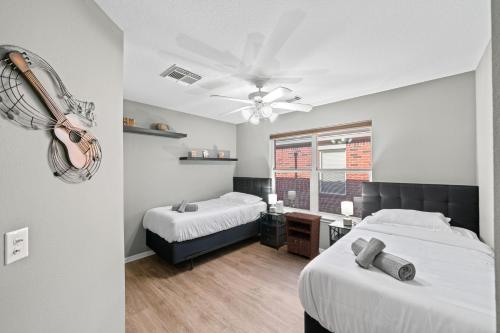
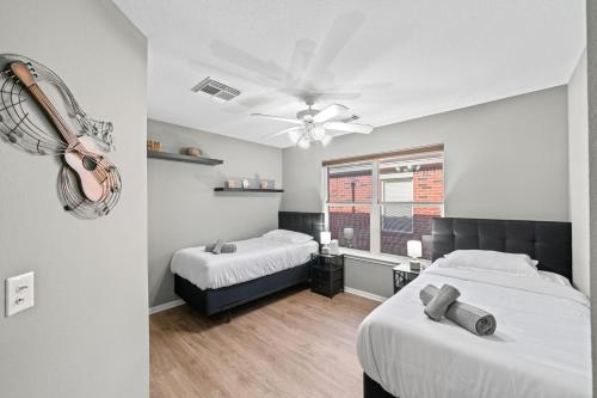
- nightstand (302, 234)
